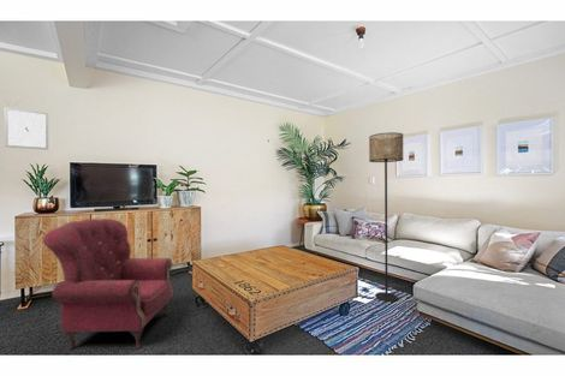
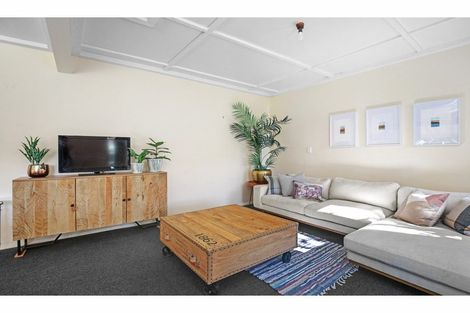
- floor lamp (386, 216)
- armchair (117, 275)
- wall art (26, 129)
